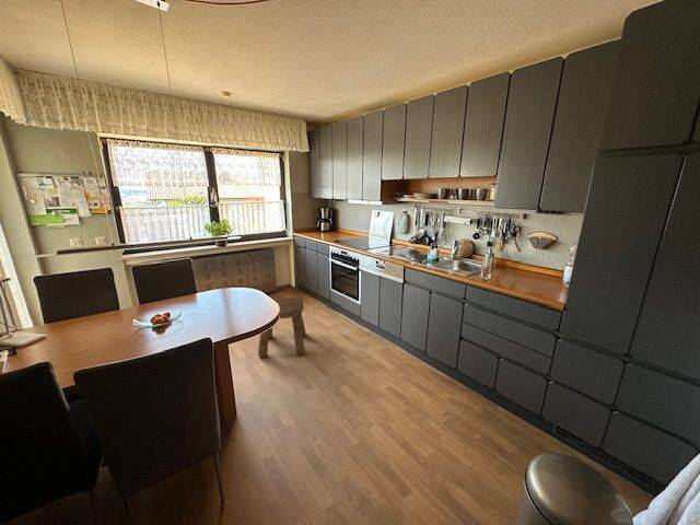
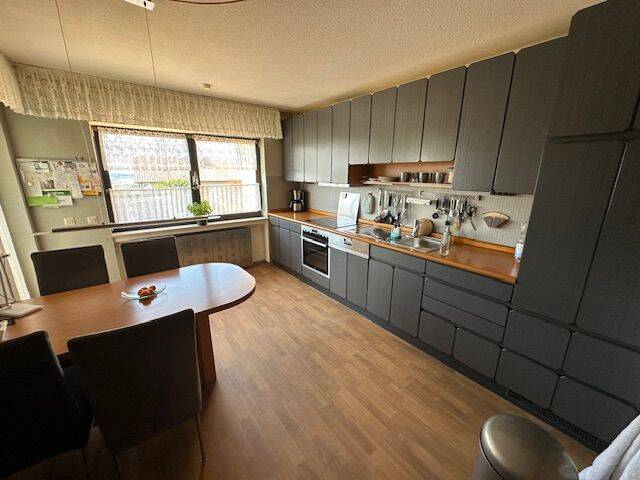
- stool (282, 317)
